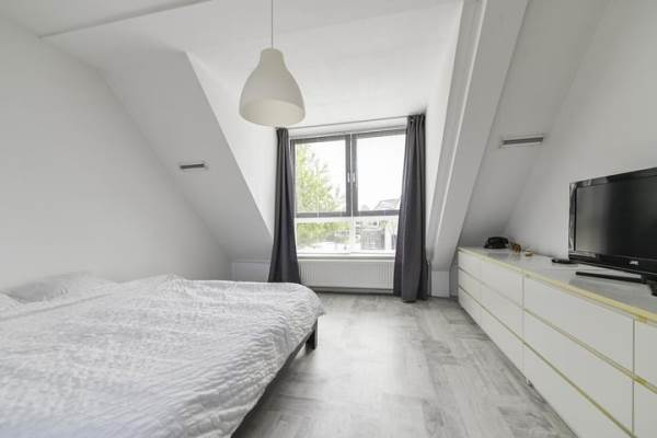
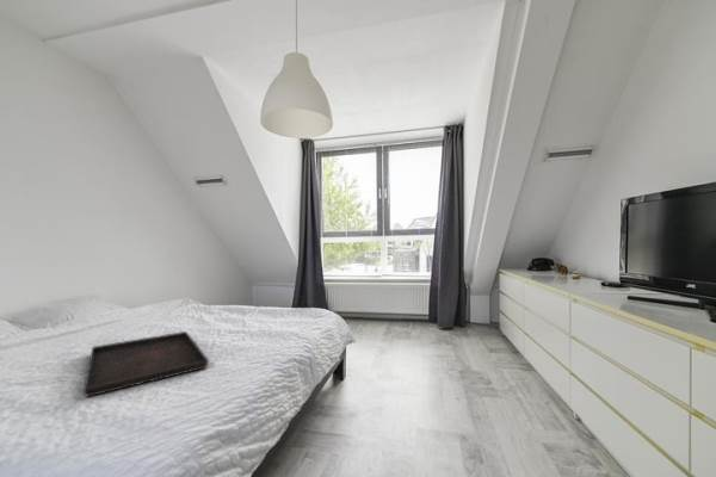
+ serving tray (147, 357)
